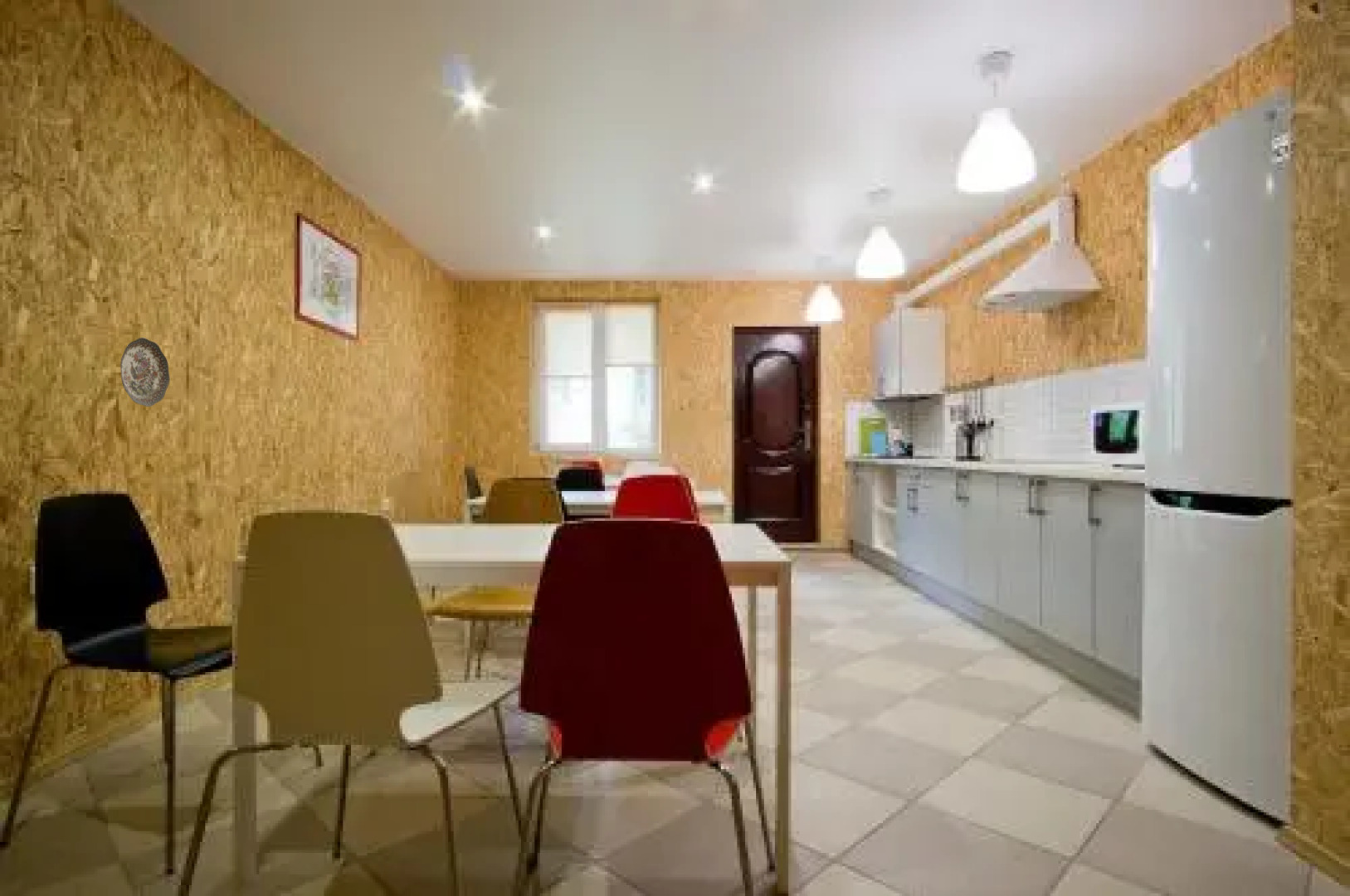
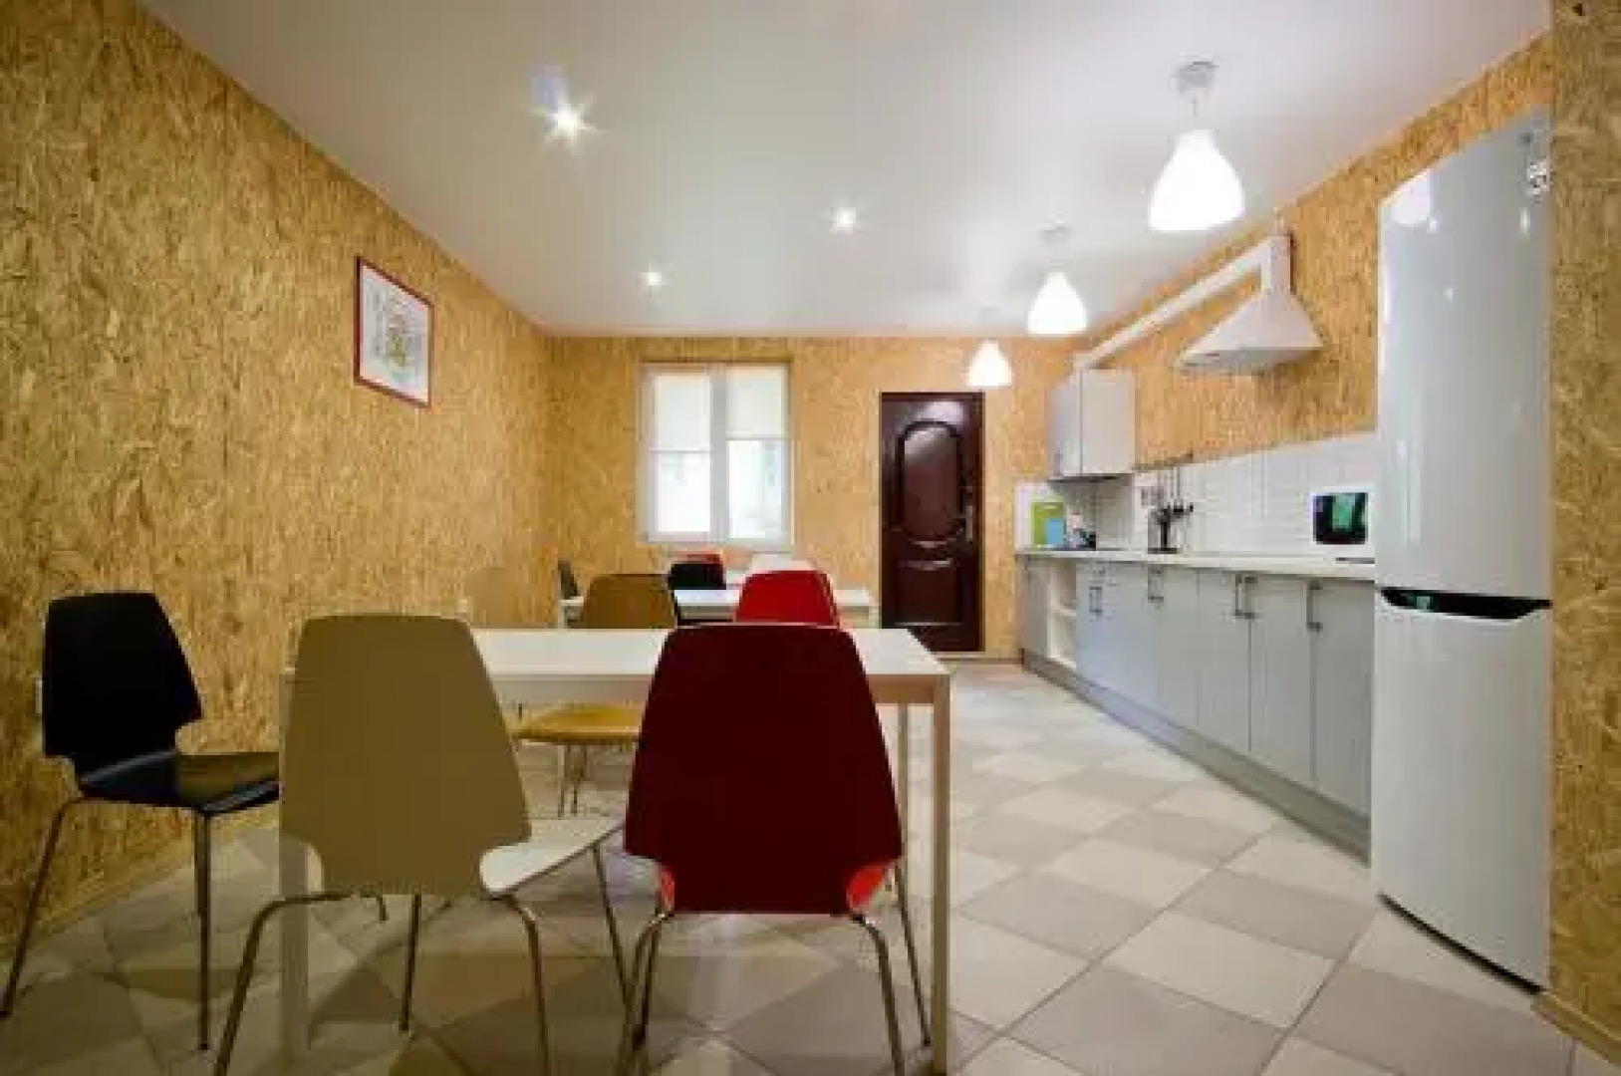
- decorative plate (143, 372)
